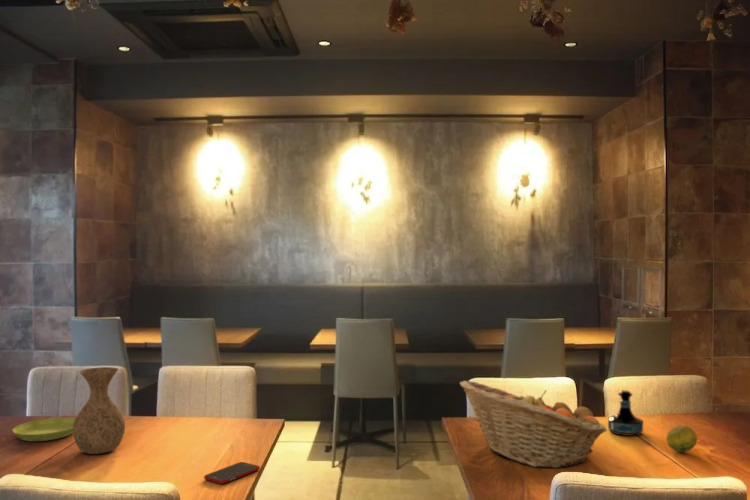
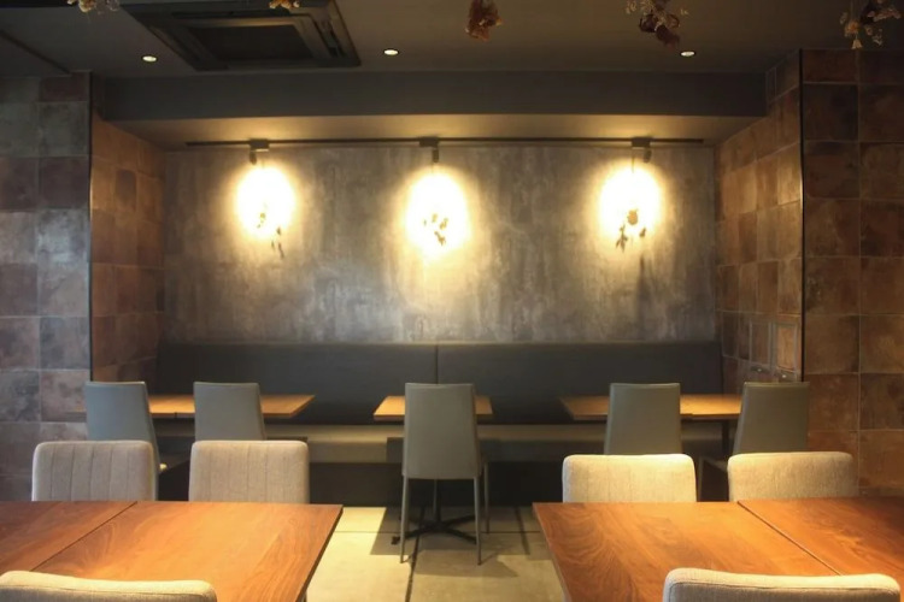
- cell phone (232, 472)
- fruit (681, 438)
- tequila bottle (625, 411)
- saucer (47, 430)
- vase (99, 410)
- fruit basket (529, 417)
